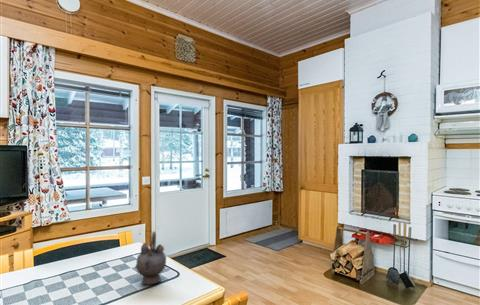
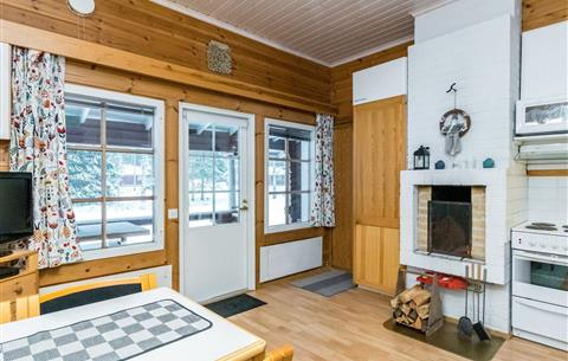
- teapot (150, 257)
